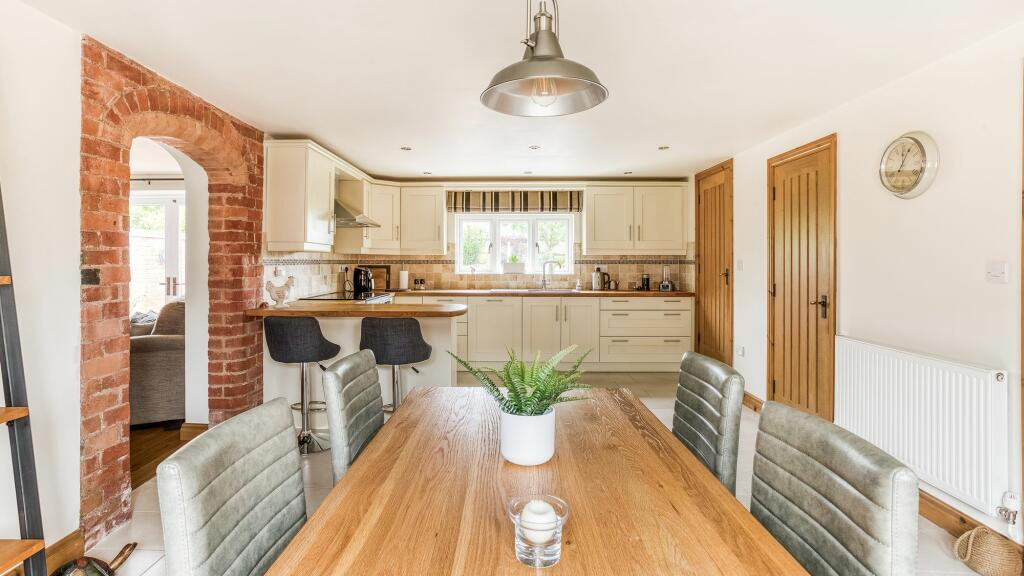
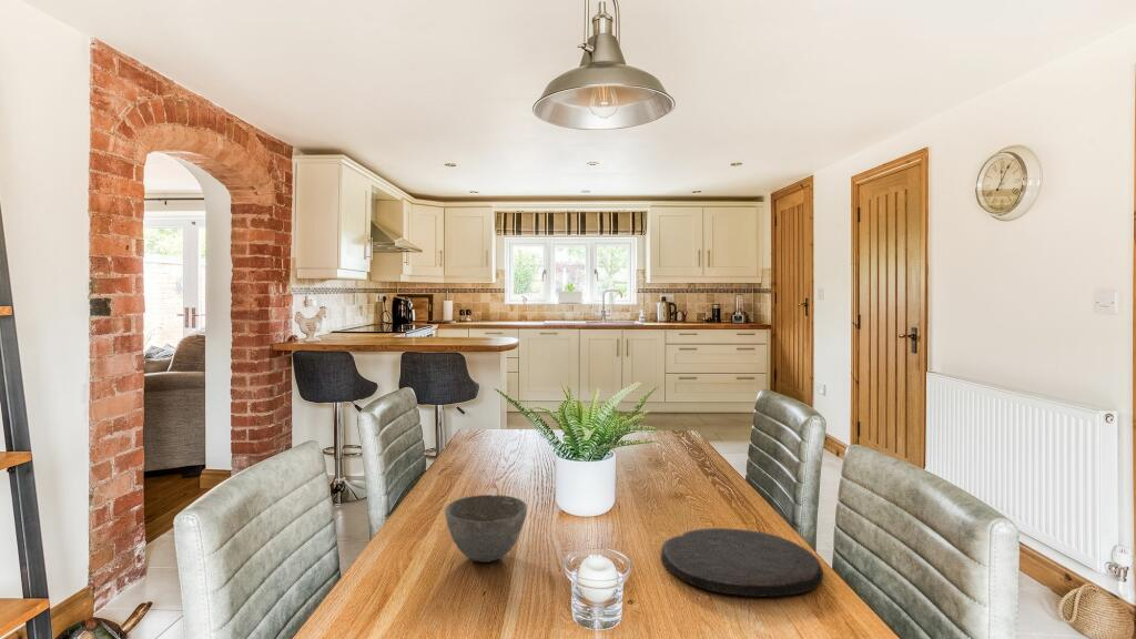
+ plate (739, 557)
+ bowl (486, 530)
